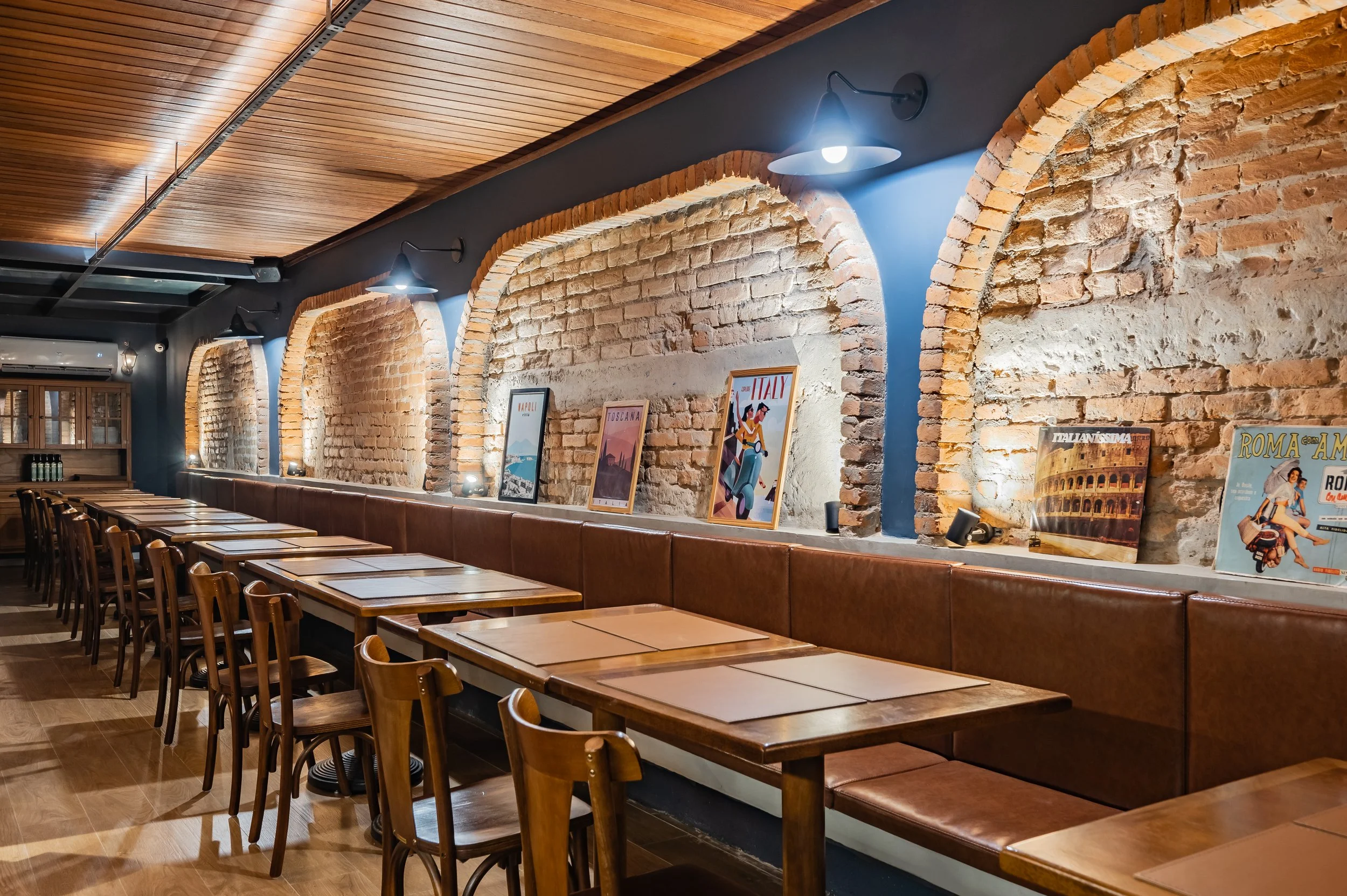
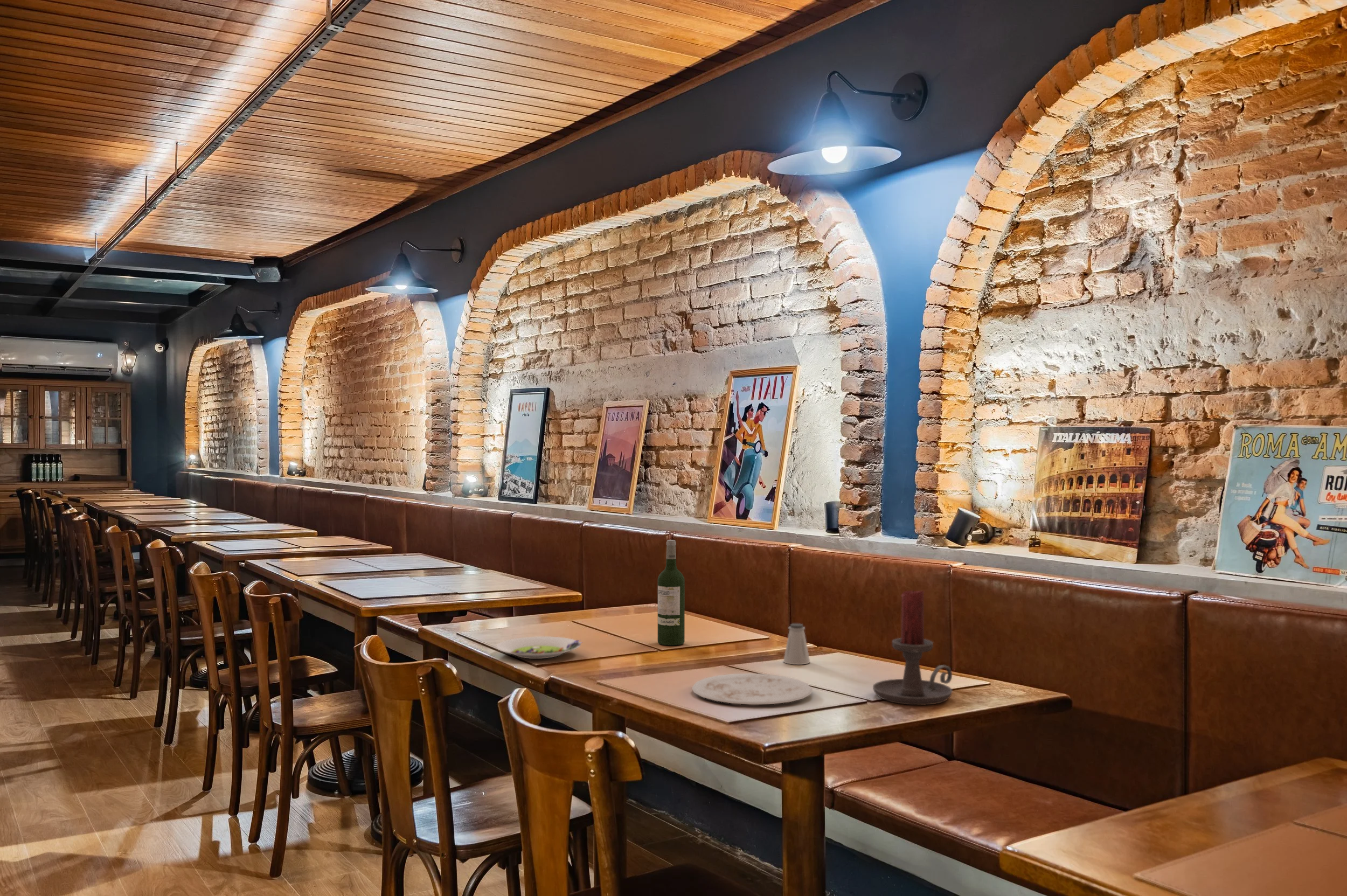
+ candle holder (920, 642)
+ plate (752, 690)
+ wine bottle (671, 592)
+ salad plate (538, 647)
+ saltshaker (796, 643)
